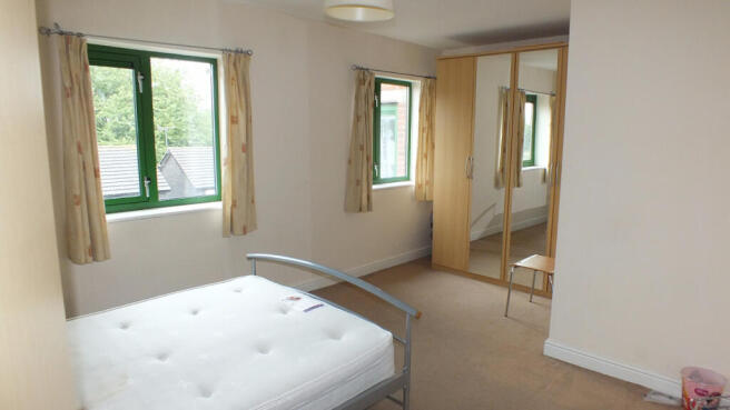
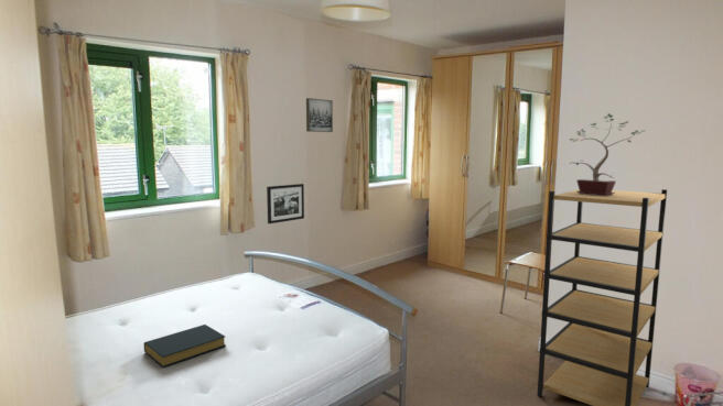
+ potted plant (605, 154)
+ picture frame (285, 202)
+ shelving unit (600, 294)
+ wall art (320, 116)
+ hardback book (185, 343)
